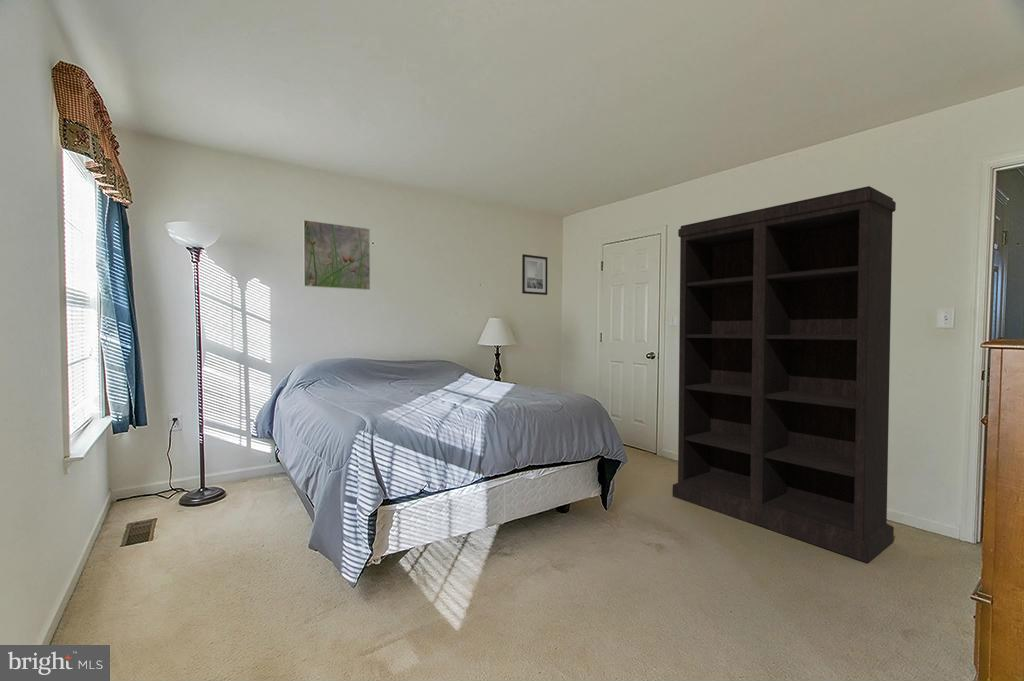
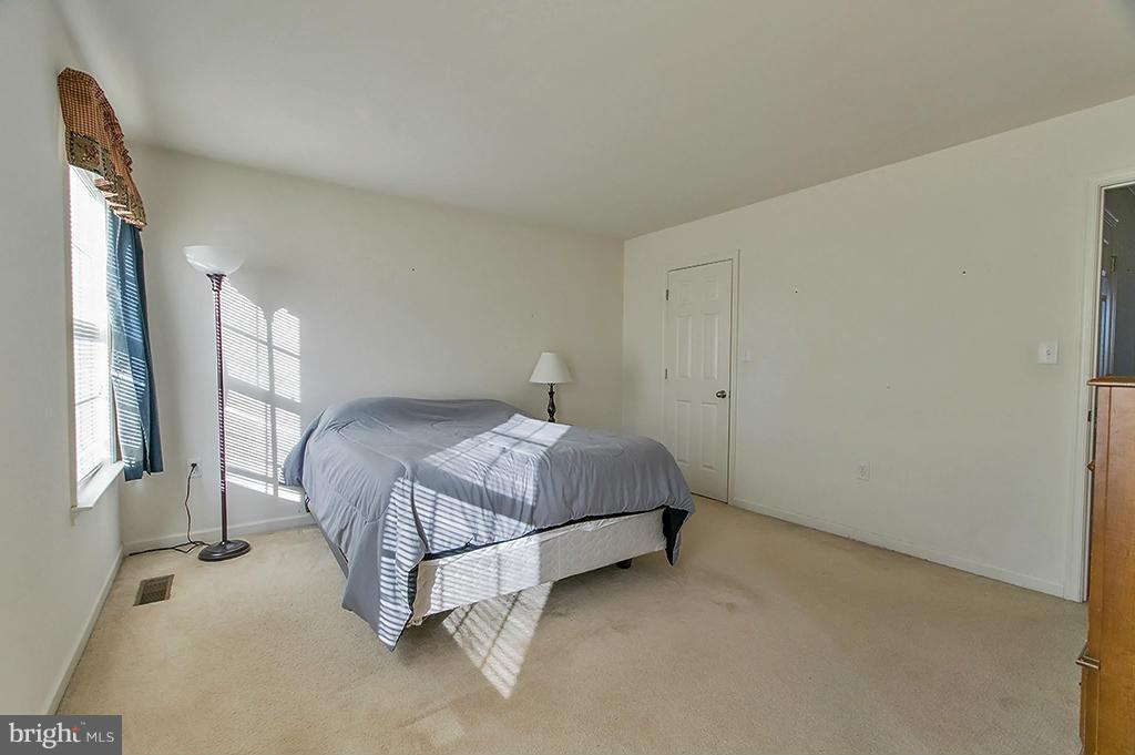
- bookshelf (771, 365)
- wall art (535, 275)
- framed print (337, 256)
